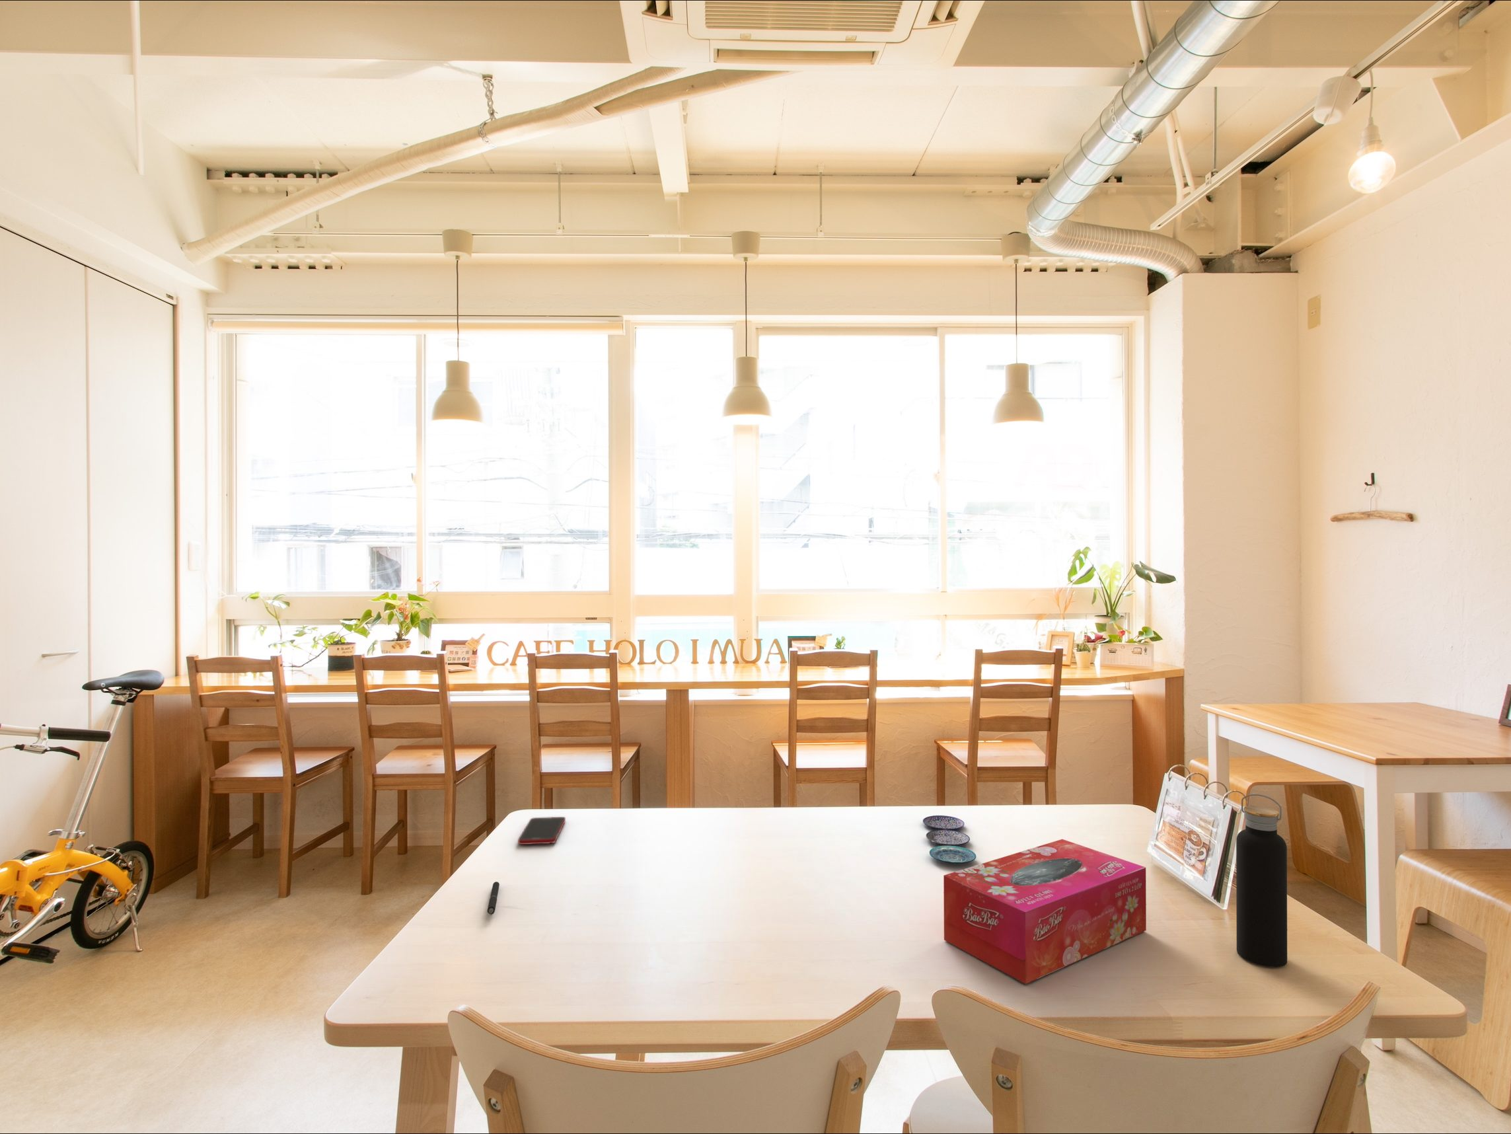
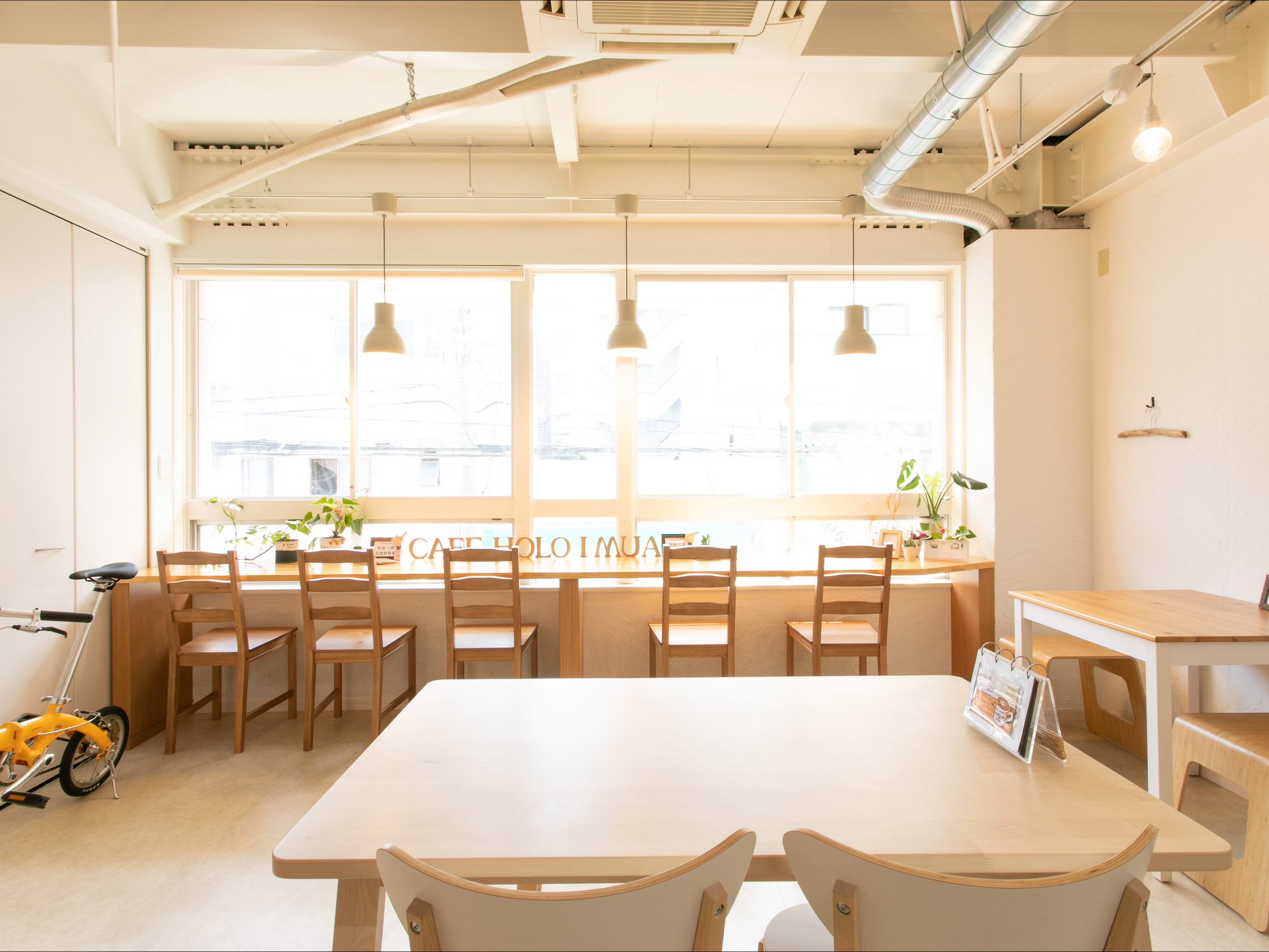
- tissue box (1045, 903)
- water bottle (1261, 876)
- pen (493, 896)
- plate (948, 839)
- cell phone (543, 830)
